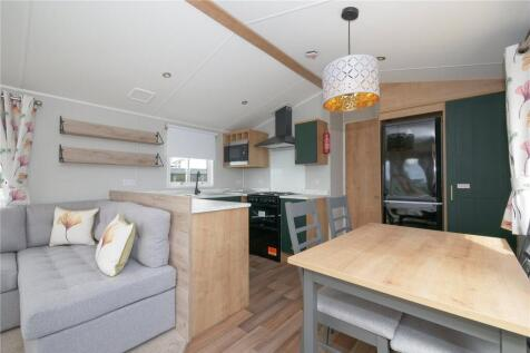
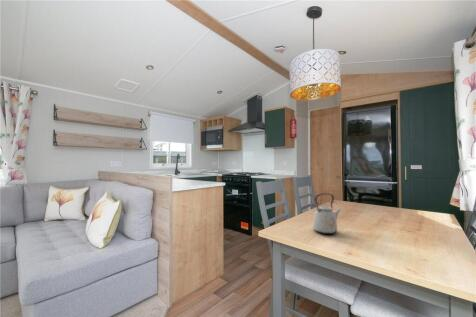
+ kettle (328, 212)
